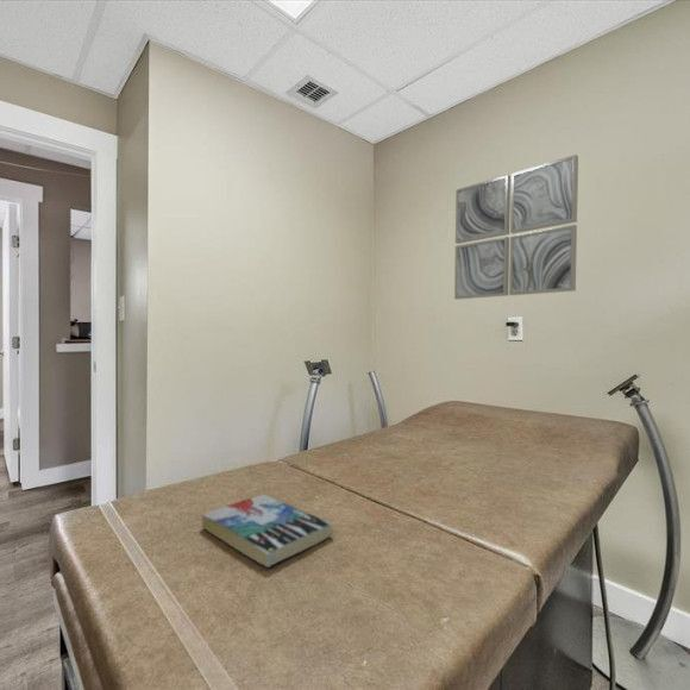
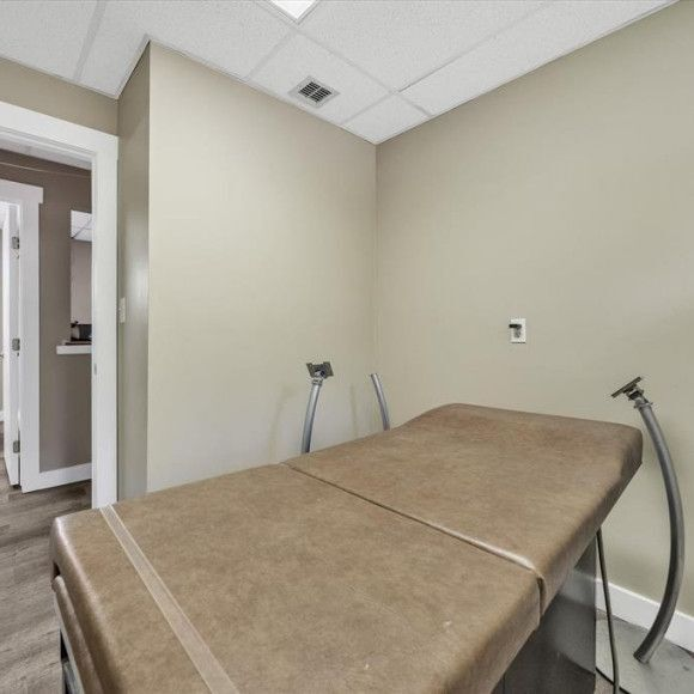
- wall art (510, 236)
- book (265, 523)
